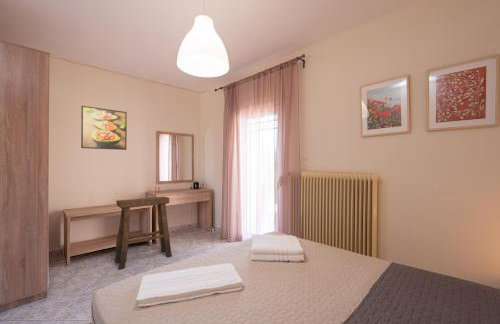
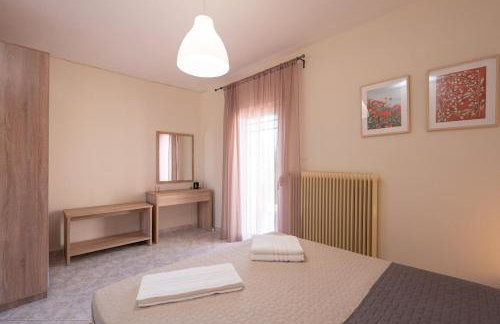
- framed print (105, 129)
- stool (145, 233)
